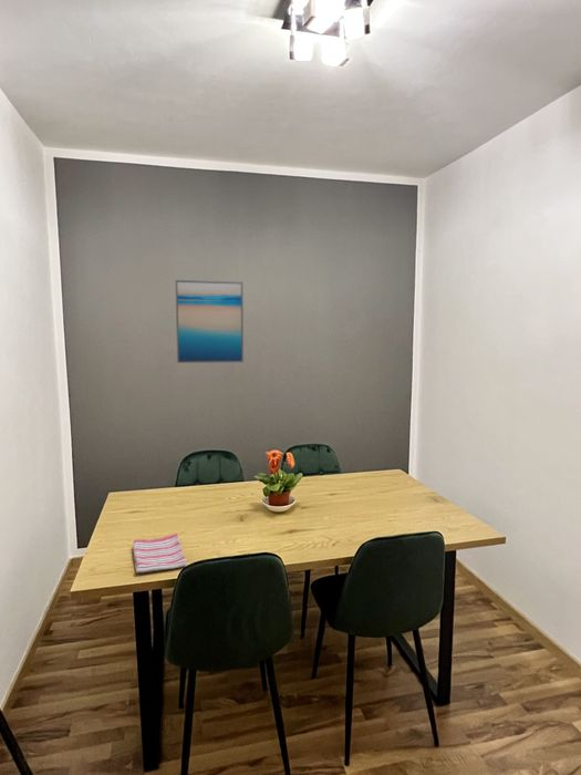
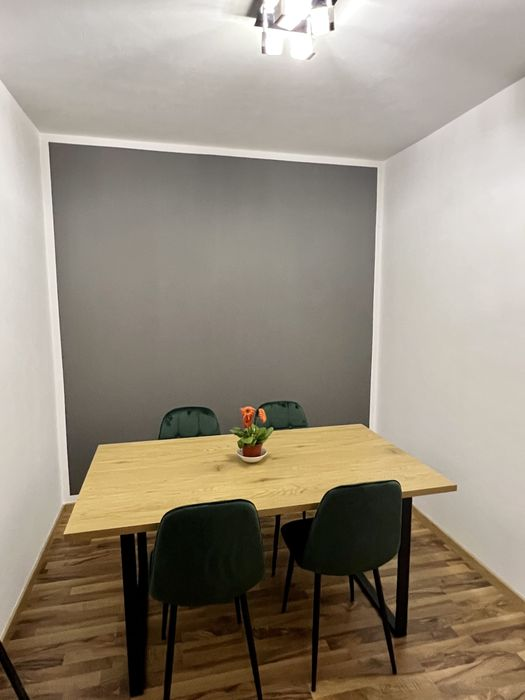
- dish towel (158, 551)
- wall art (209, 322)
